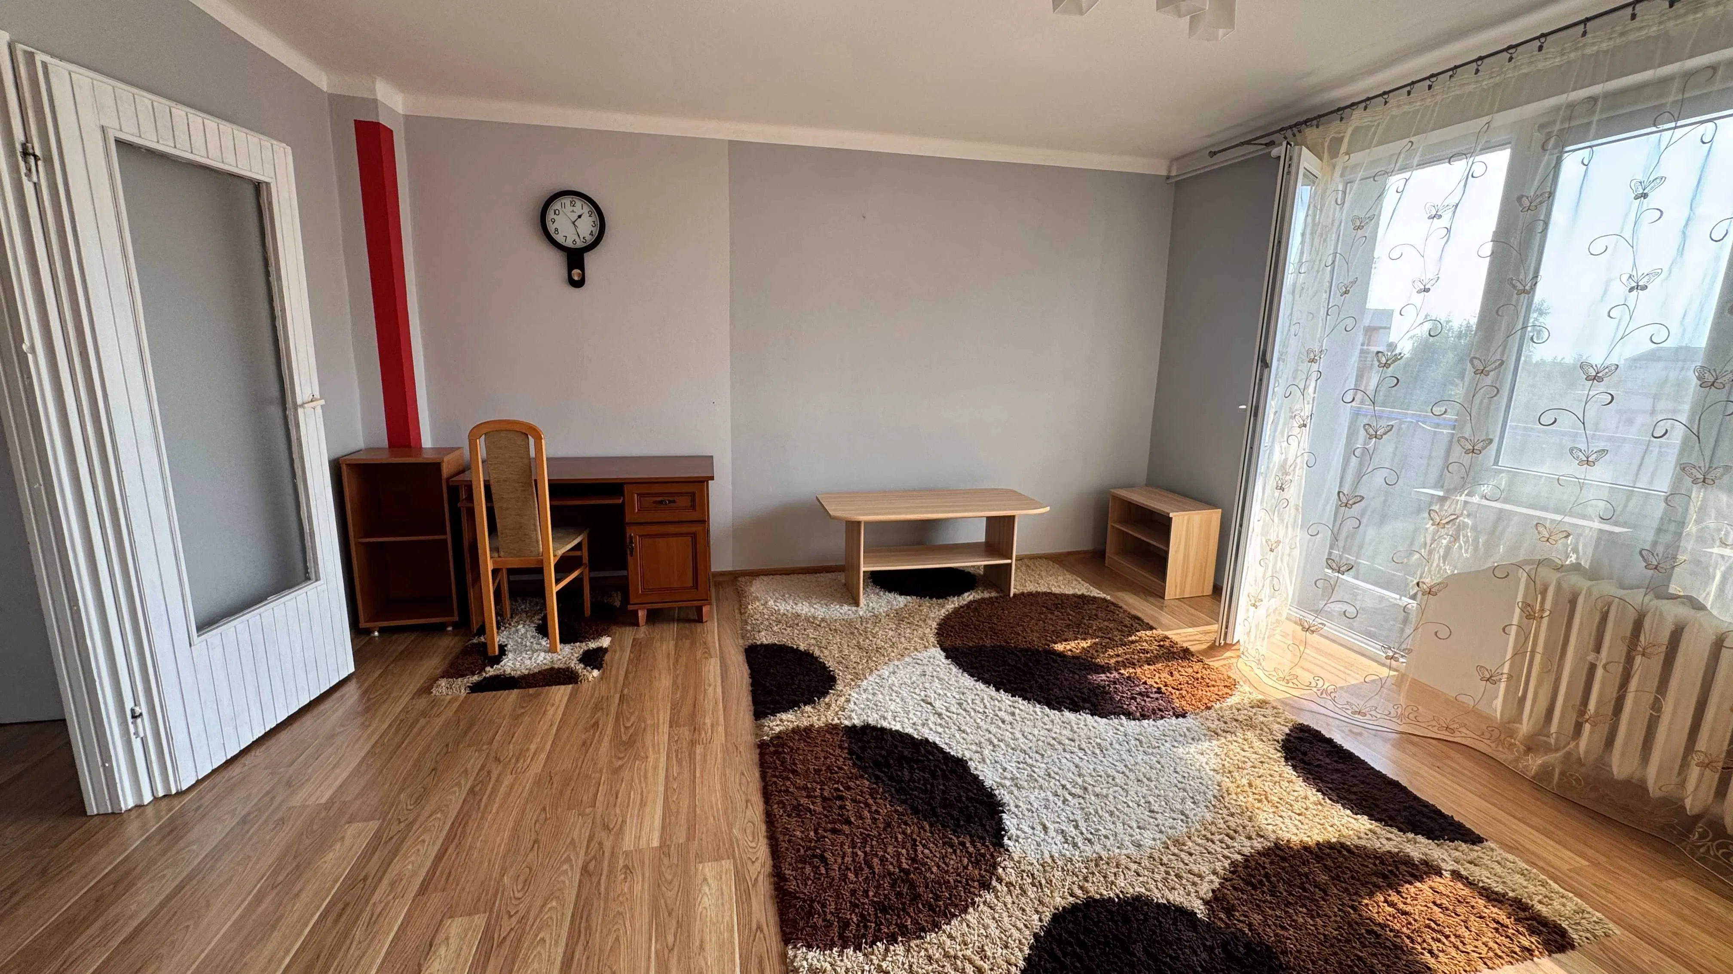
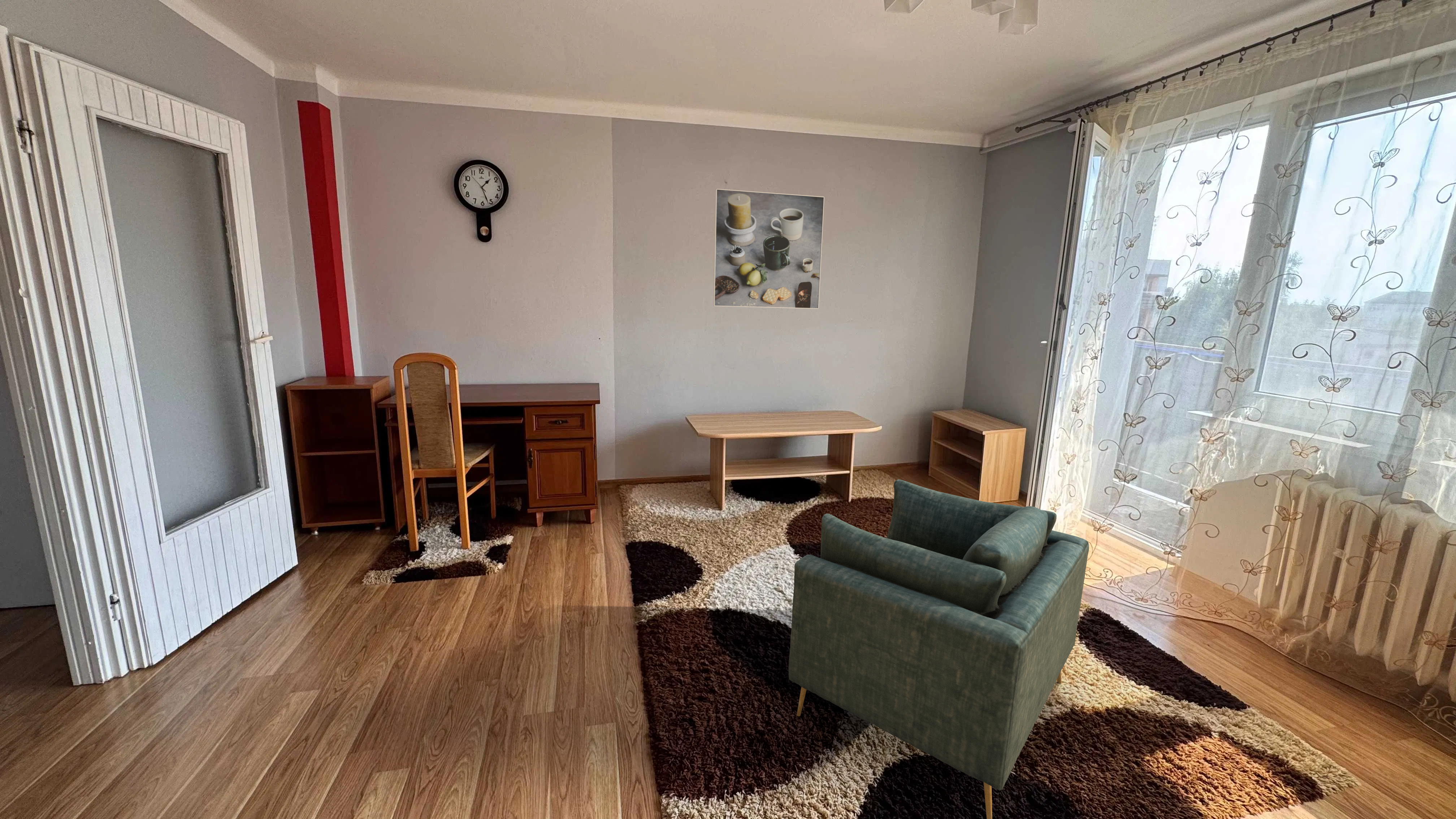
+ armchair (942, 604)
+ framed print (769, 251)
